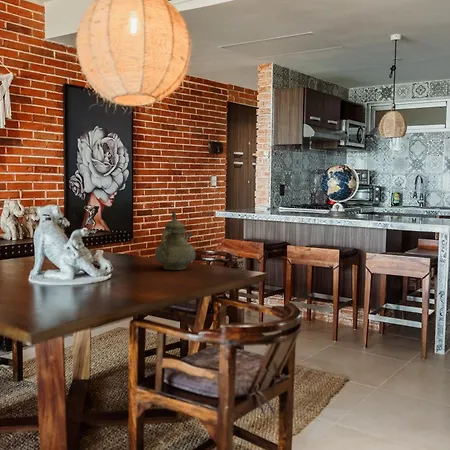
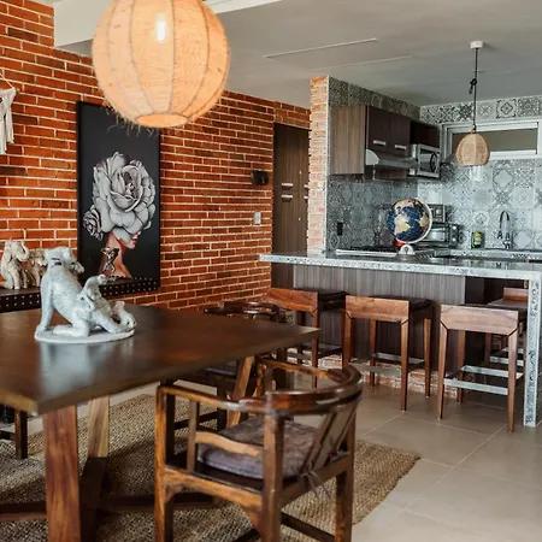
- teapot (176, 239)
